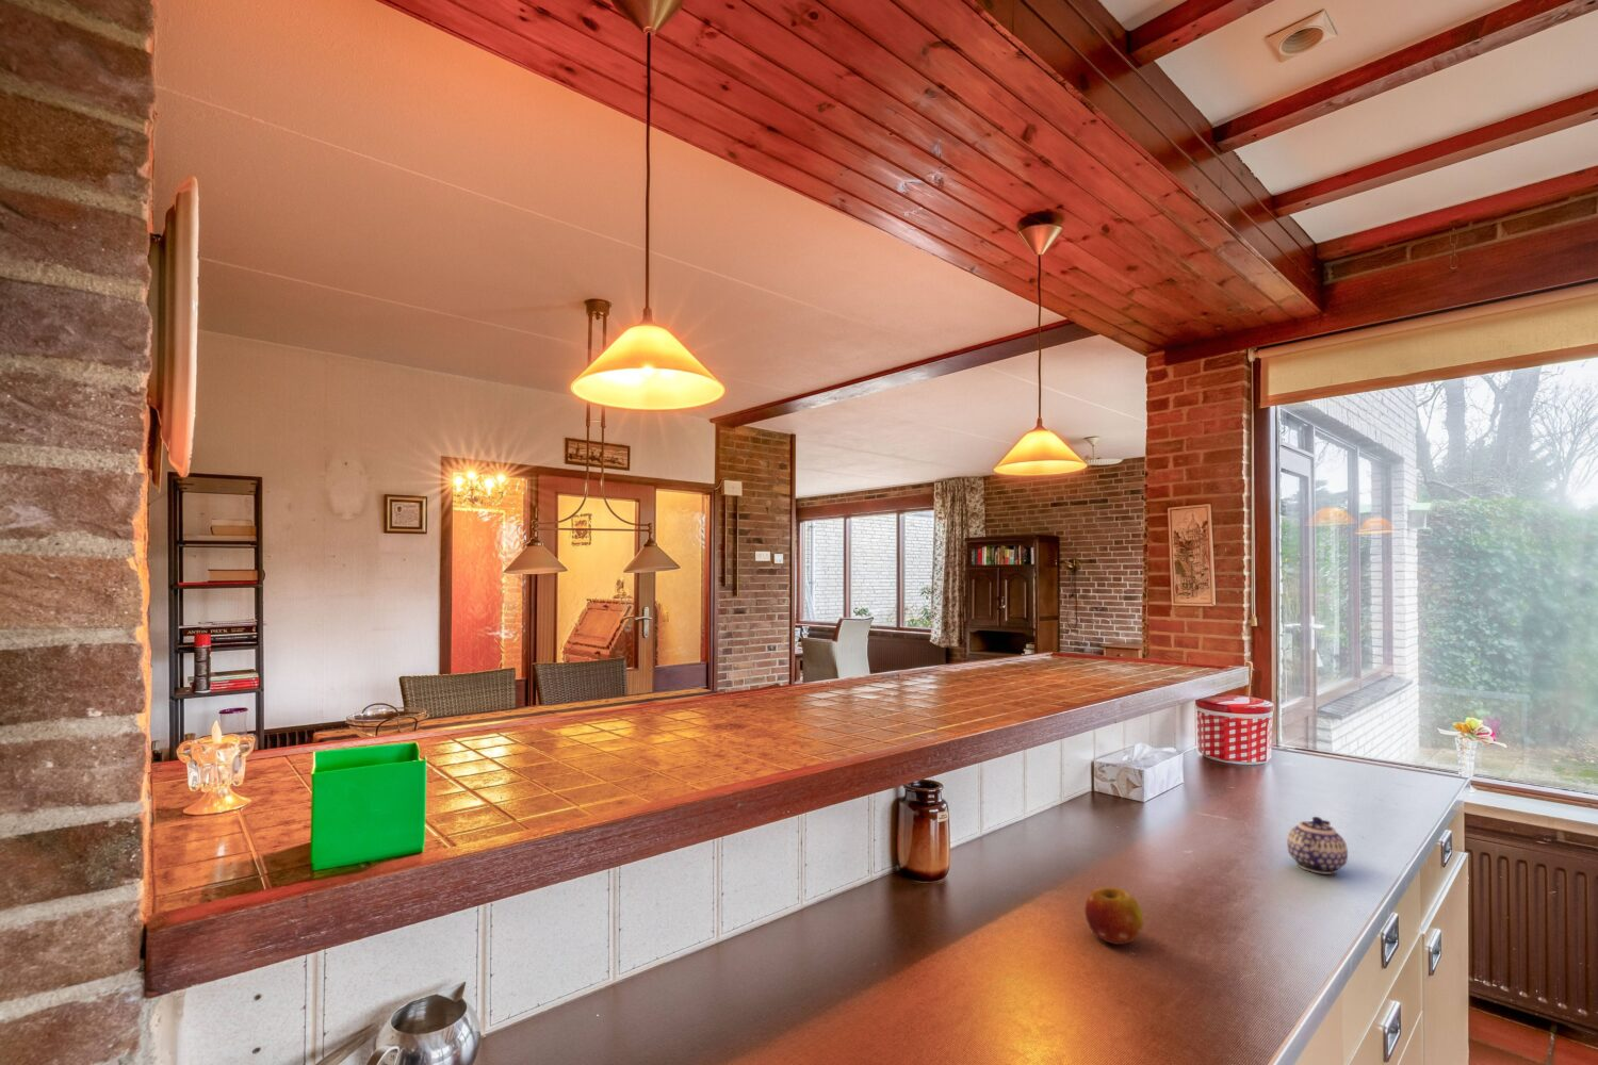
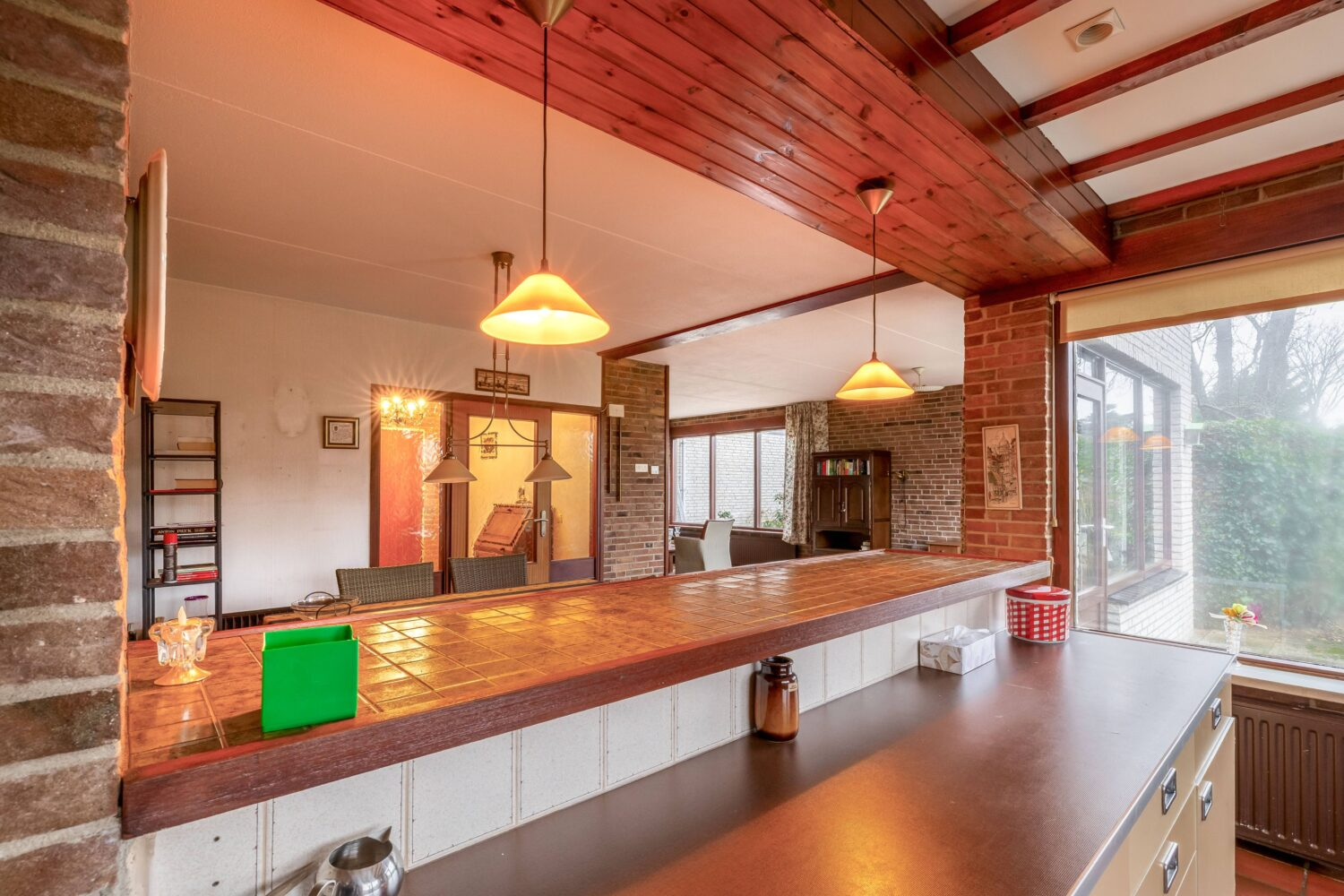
- fruit (1113, 914)
- teapot (1316, 843)
